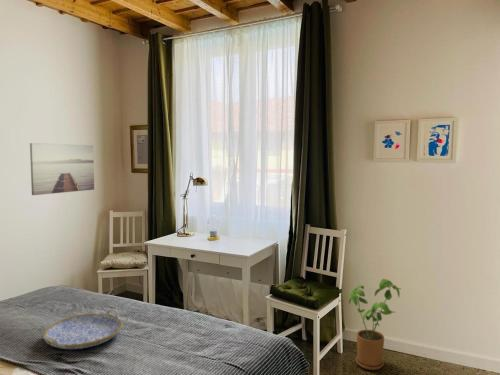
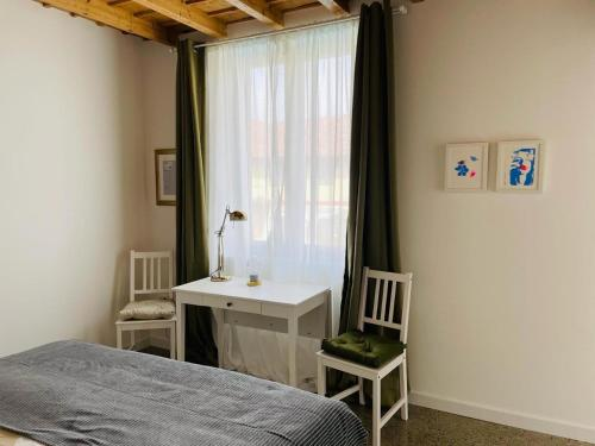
- house plant (373, 323)
- wall art (64, 168)
- serving tray (84, 329)
